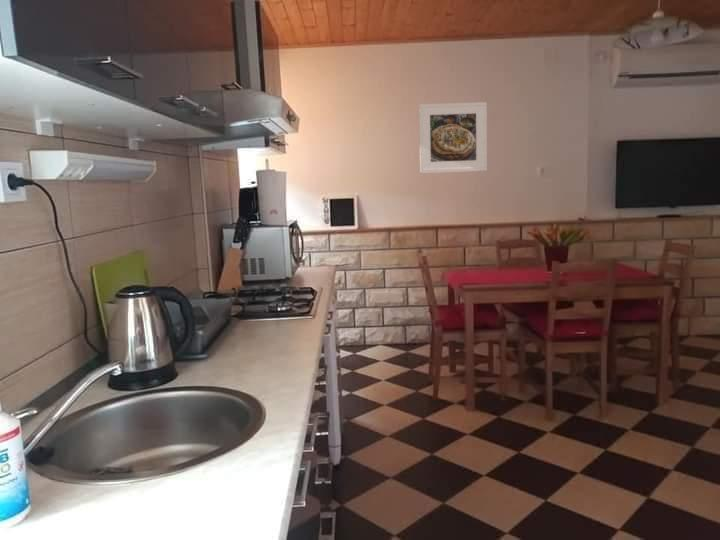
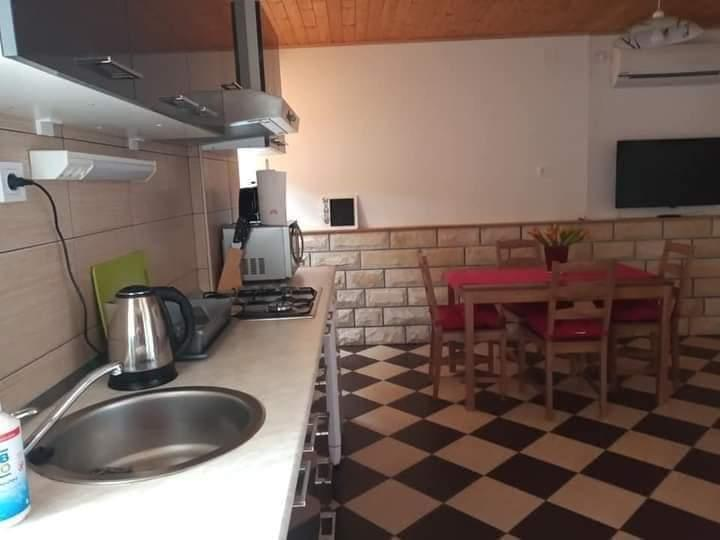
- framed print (453, 137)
